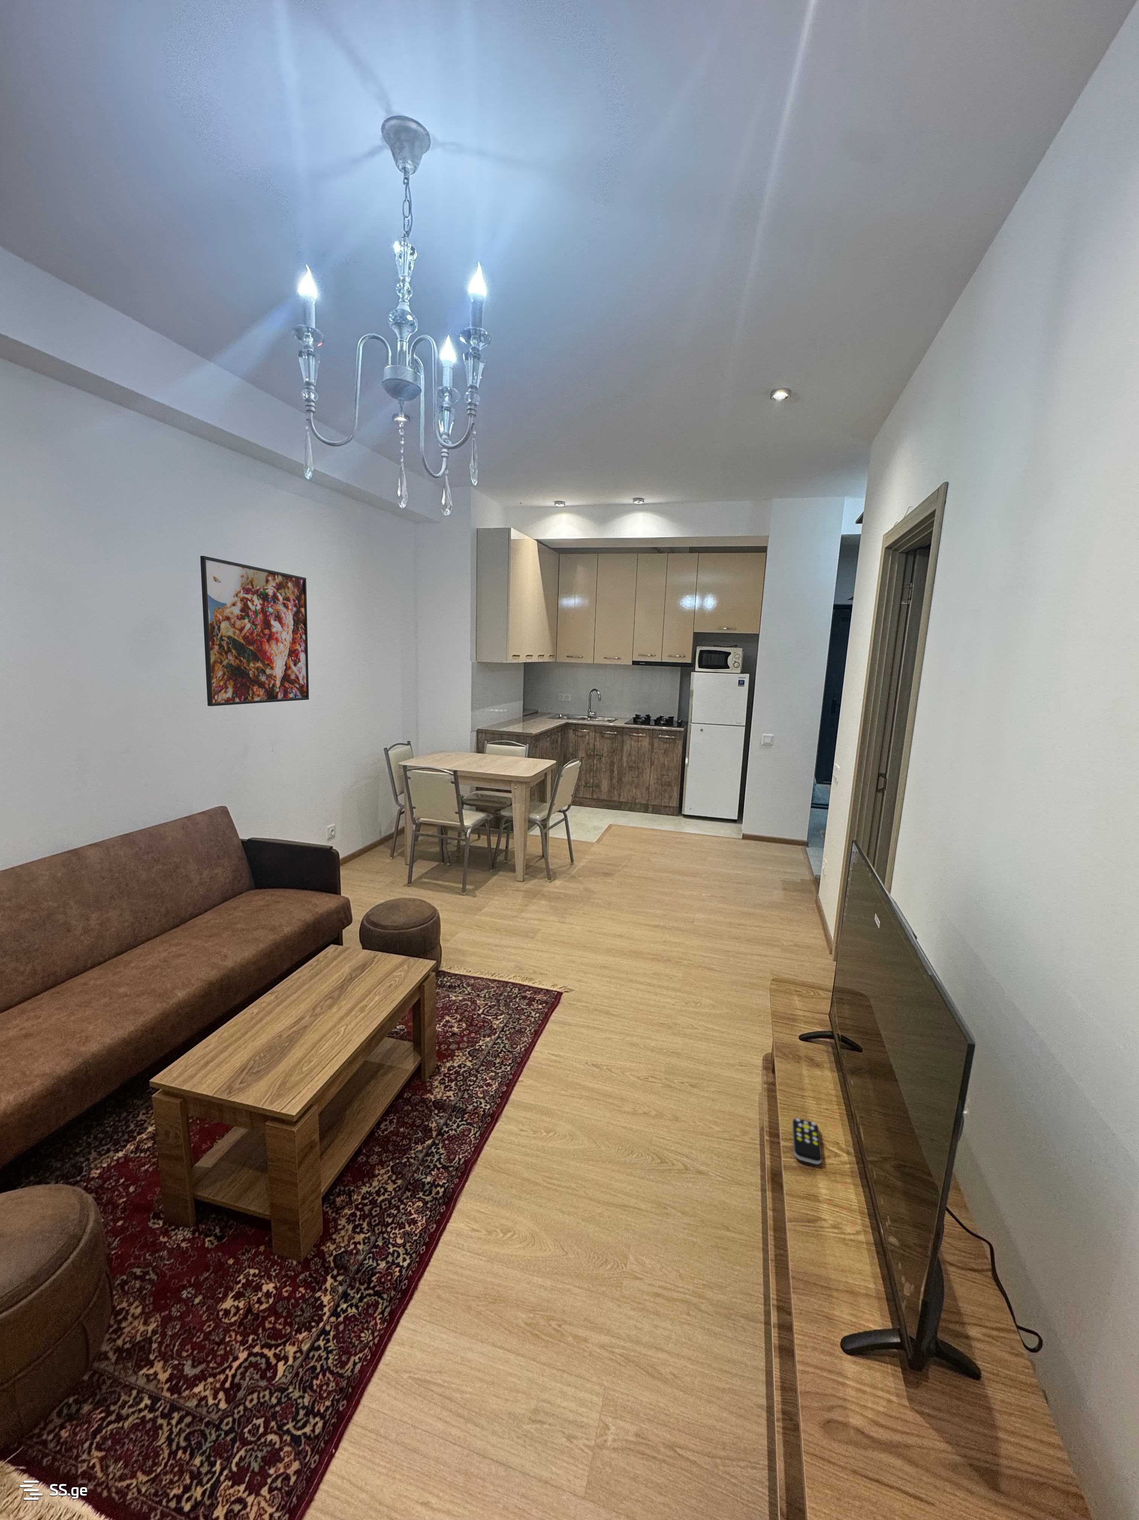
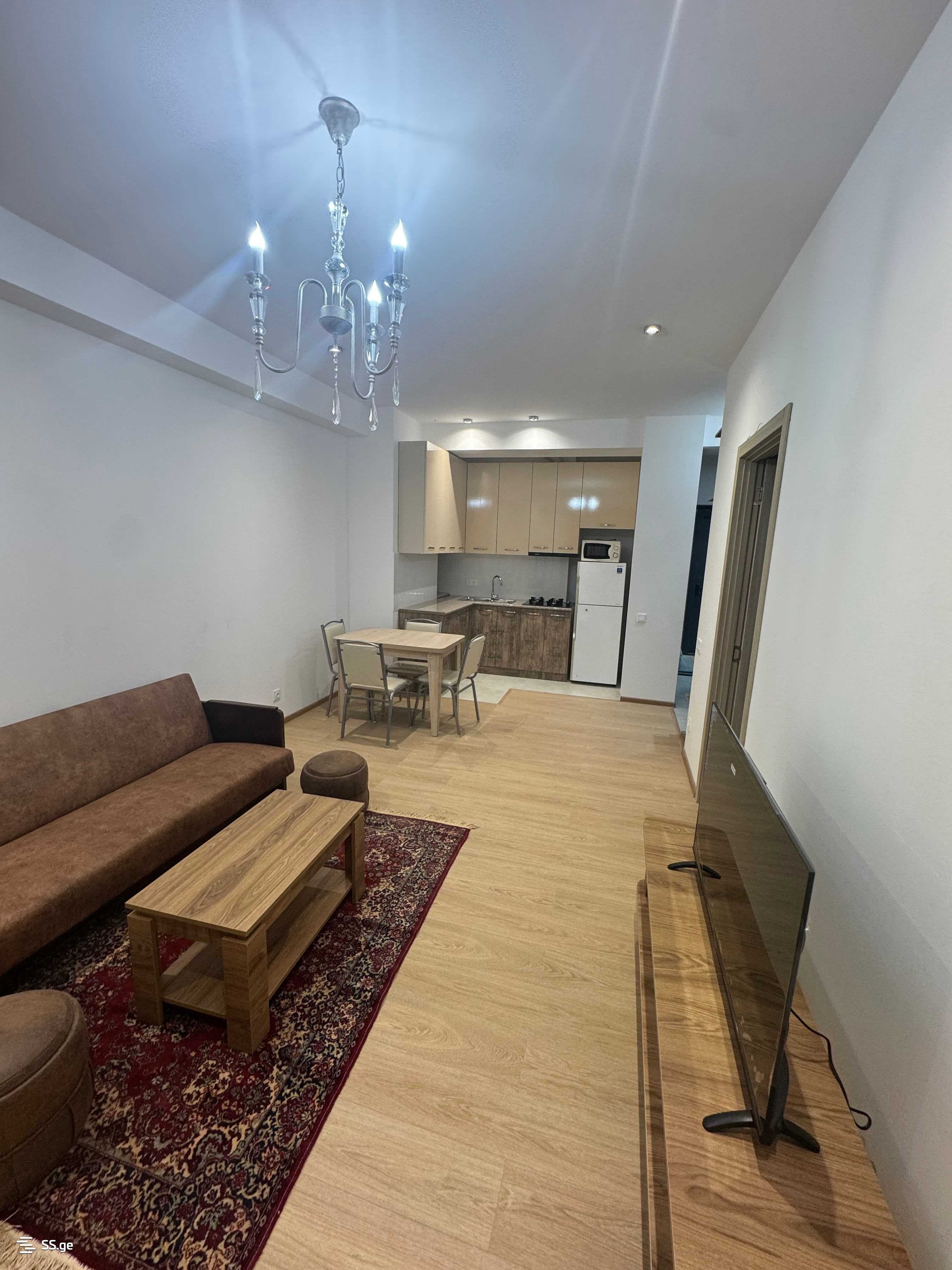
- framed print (261, 637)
- remote control (806, 1139)
